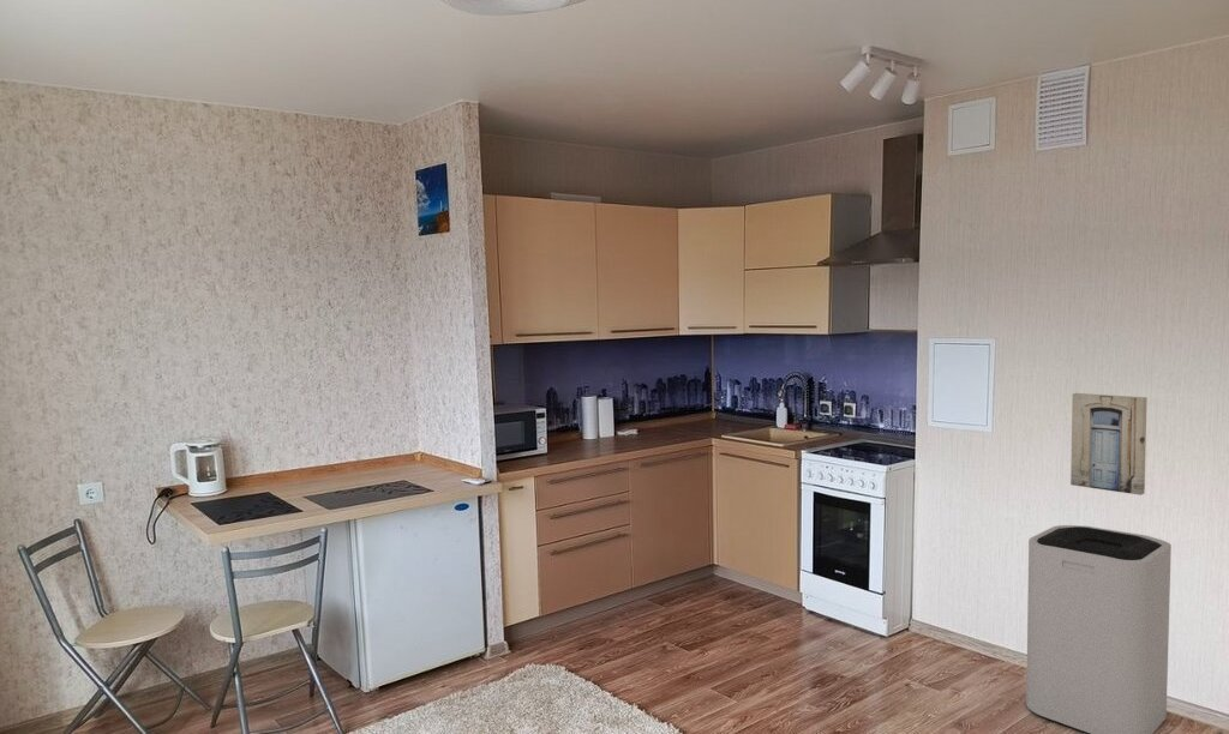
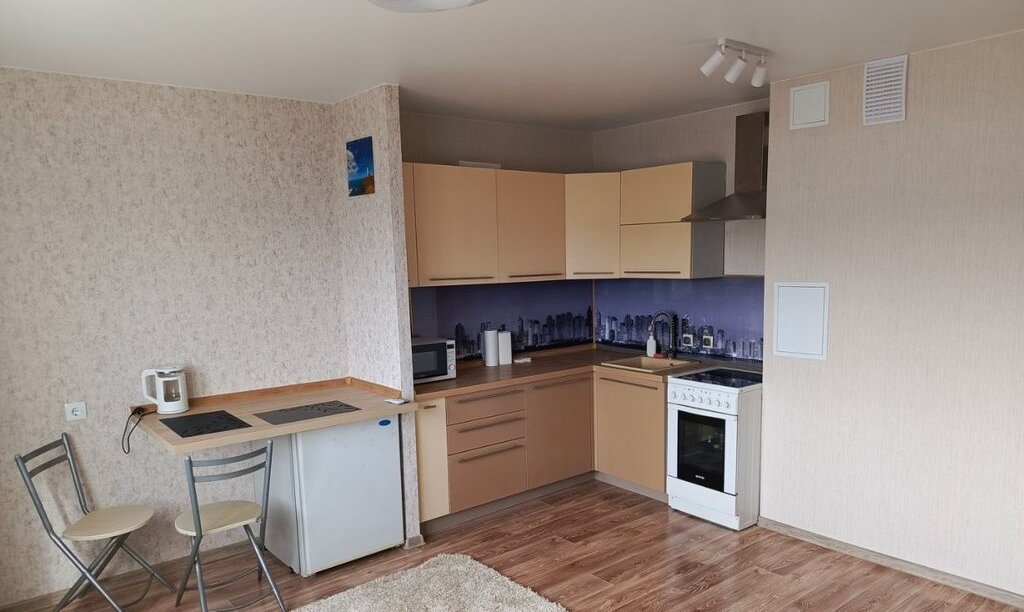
- wall art (1107, 443)
- trash can (1096, 625)
